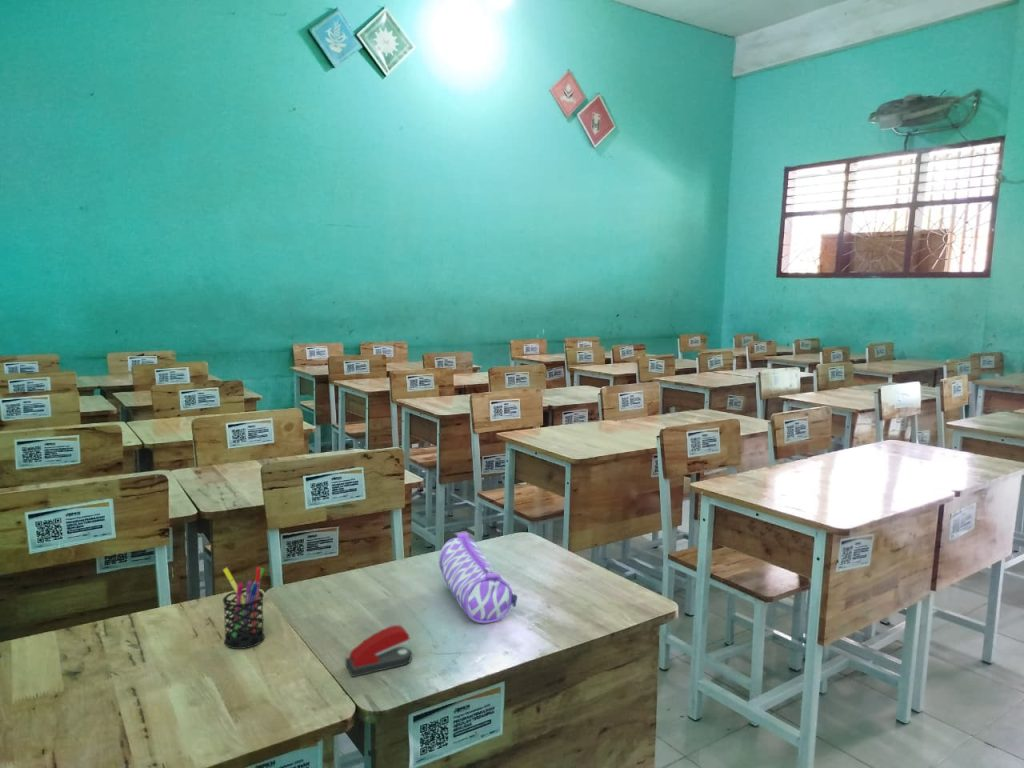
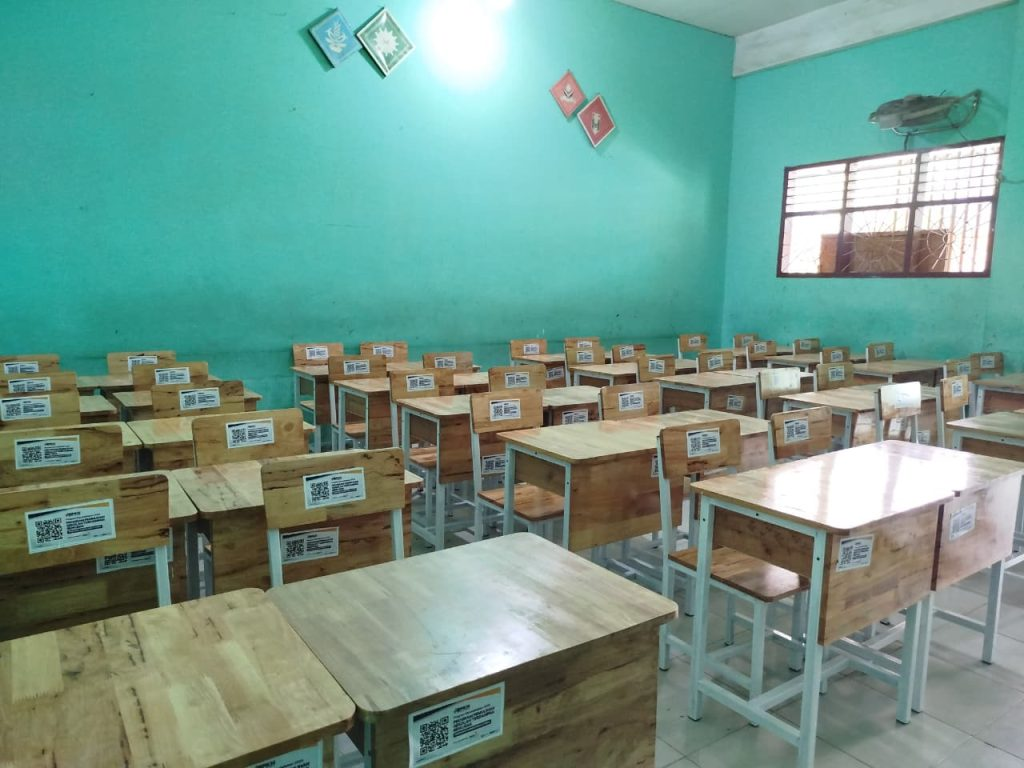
- pencil case (472, 576)
- stapler (380, 647)
- pen holder (248, 601)
